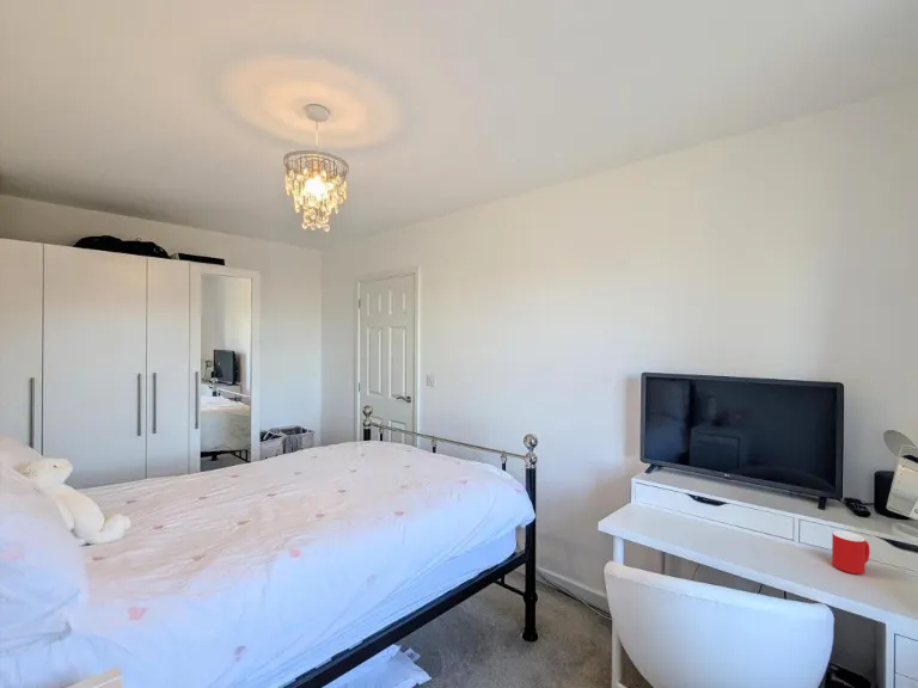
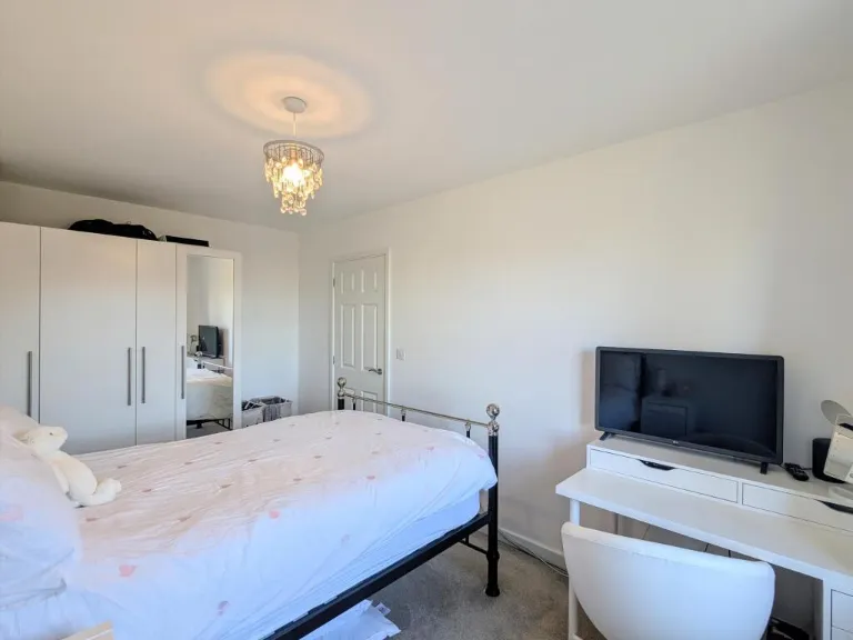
- cup (852, 551)
